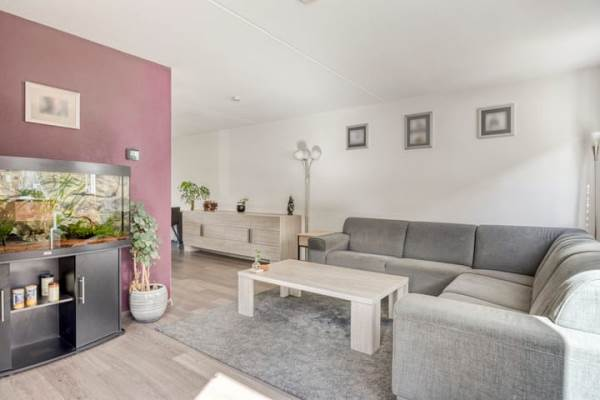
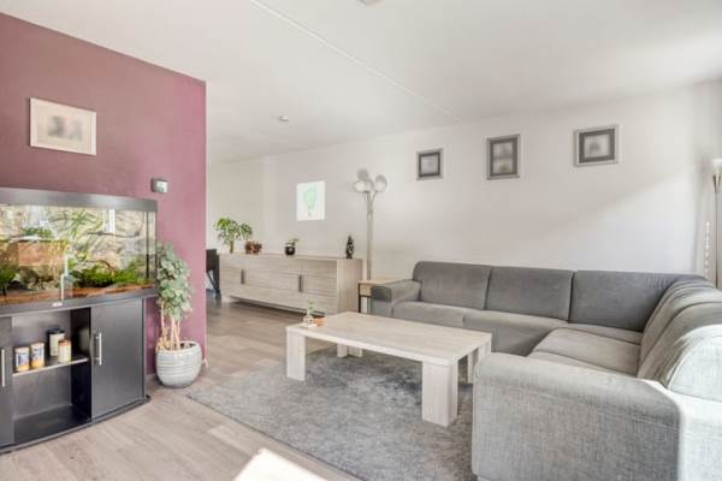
+ wall art (310, 201)
